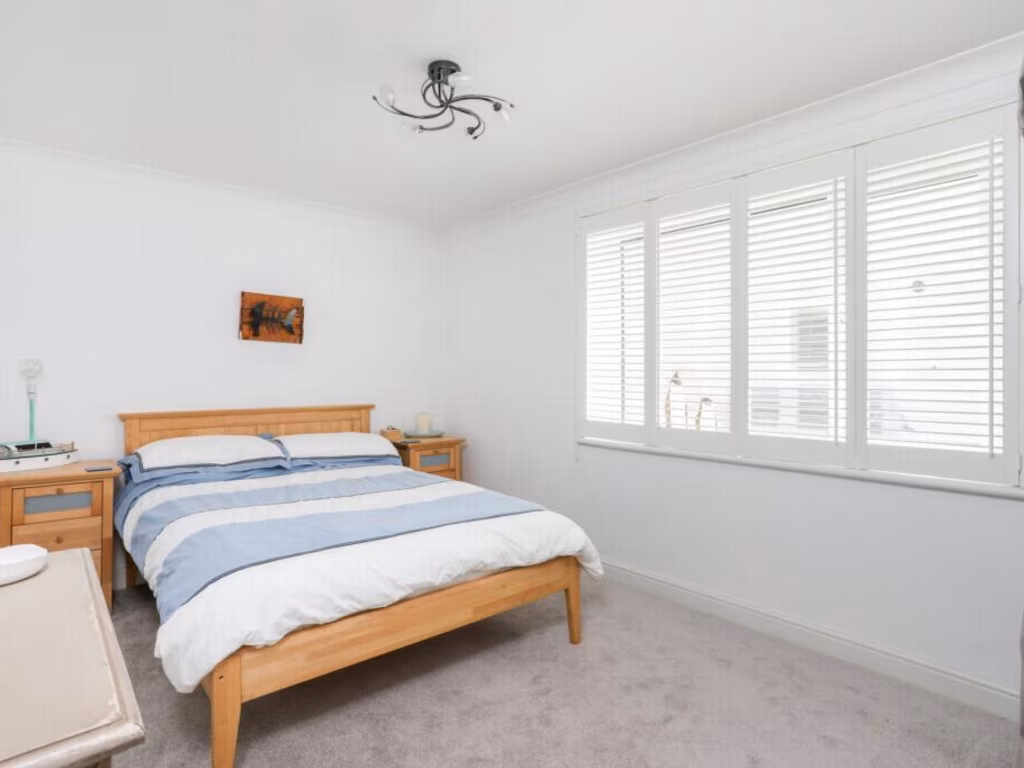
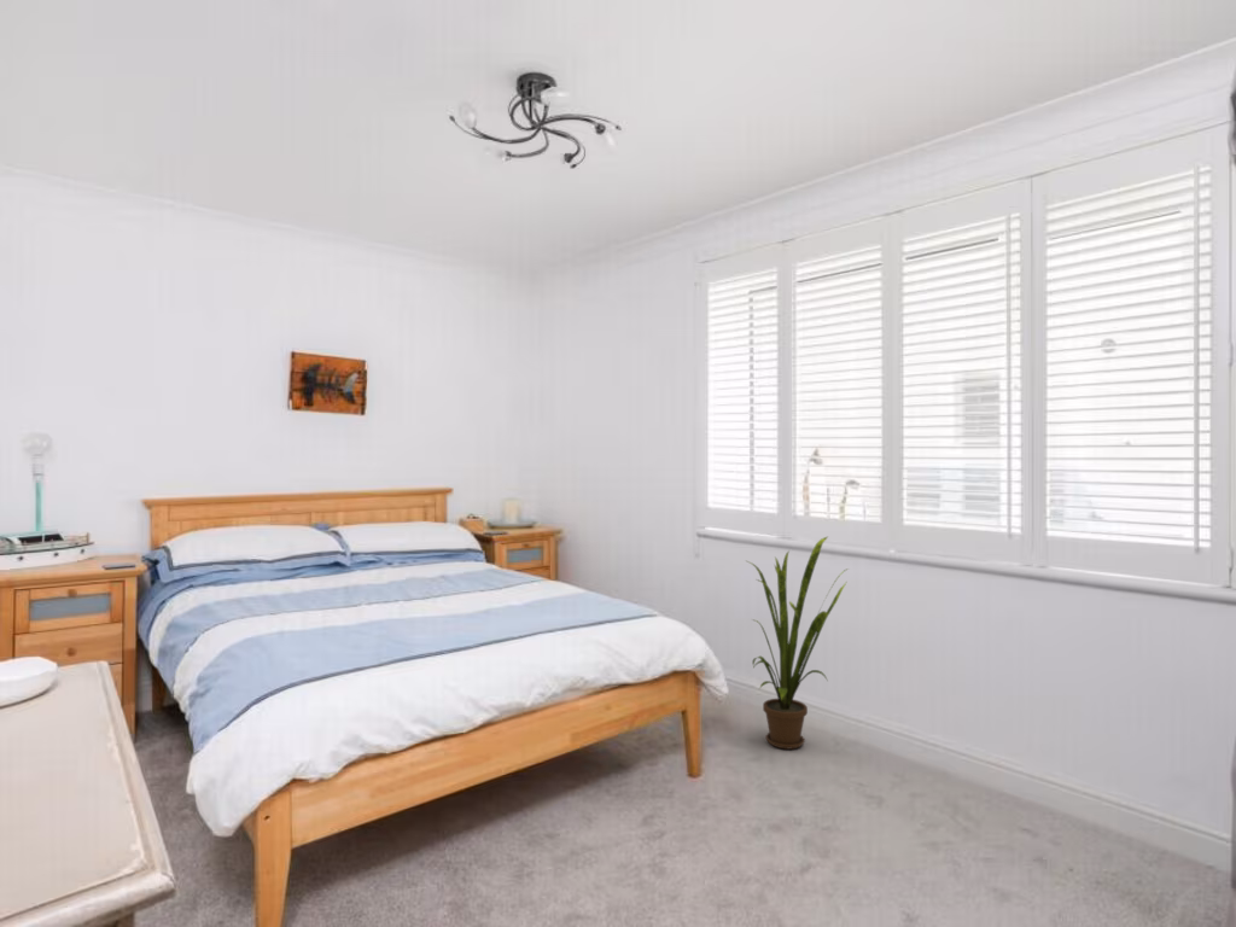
+ house plant (787, 639)
